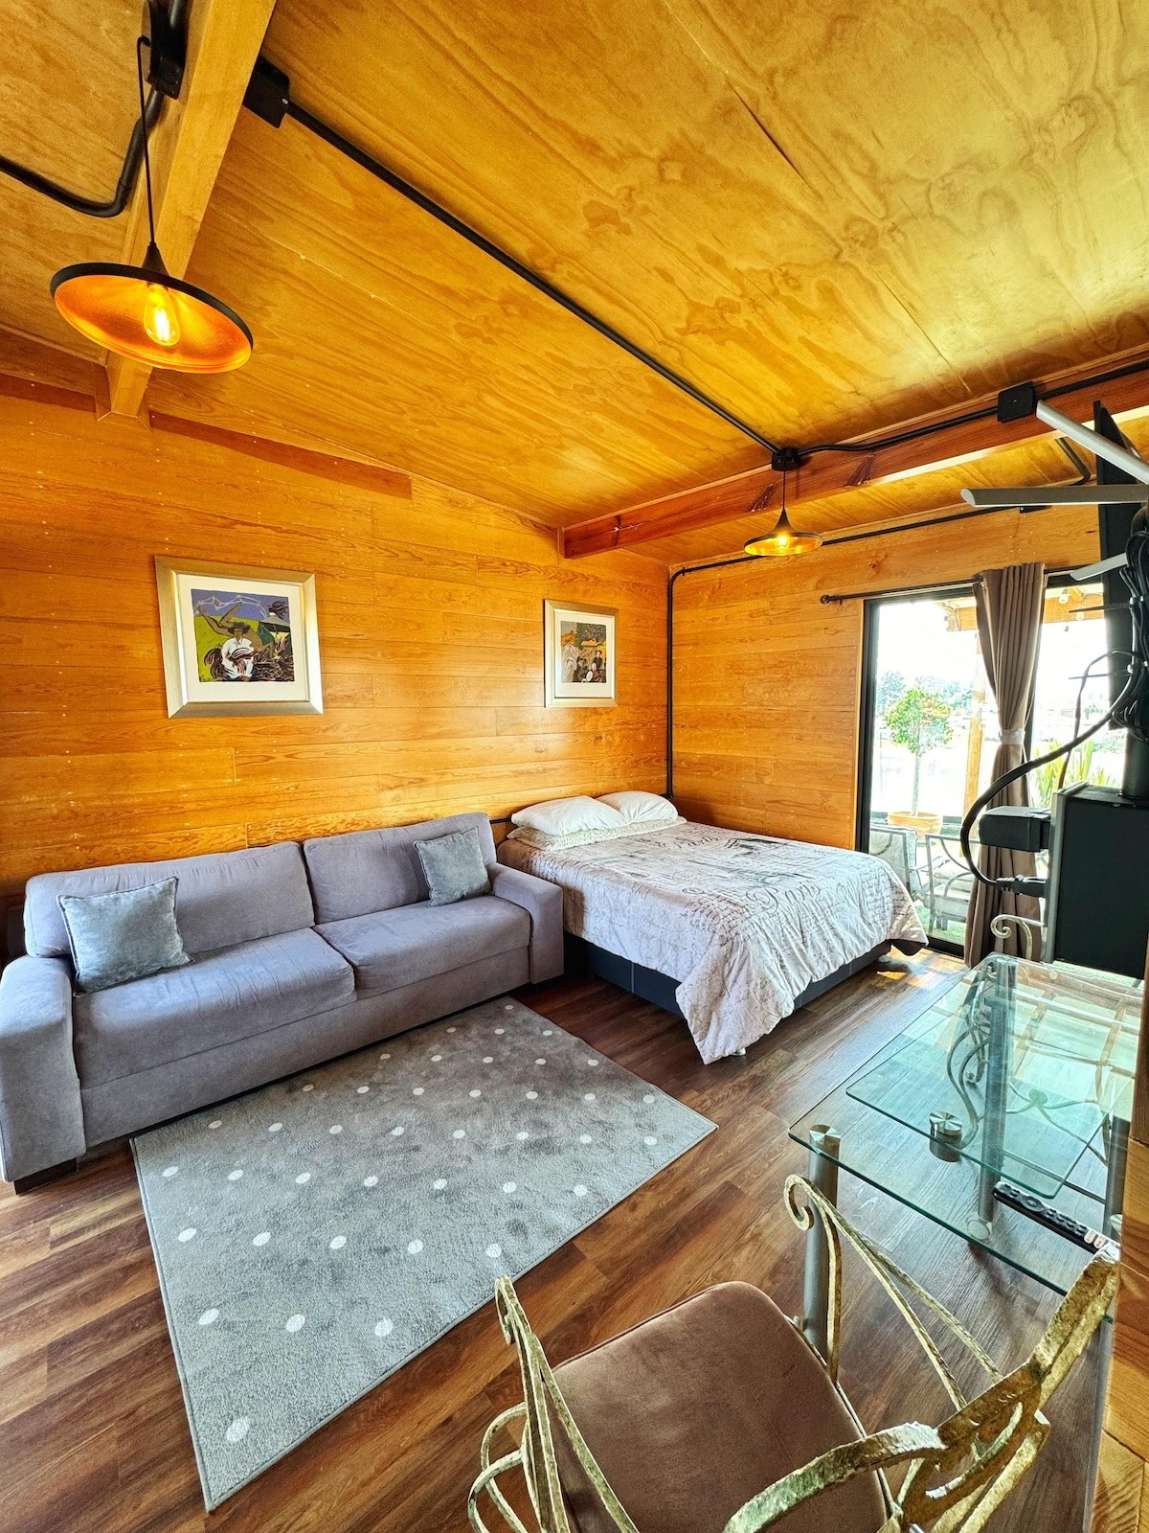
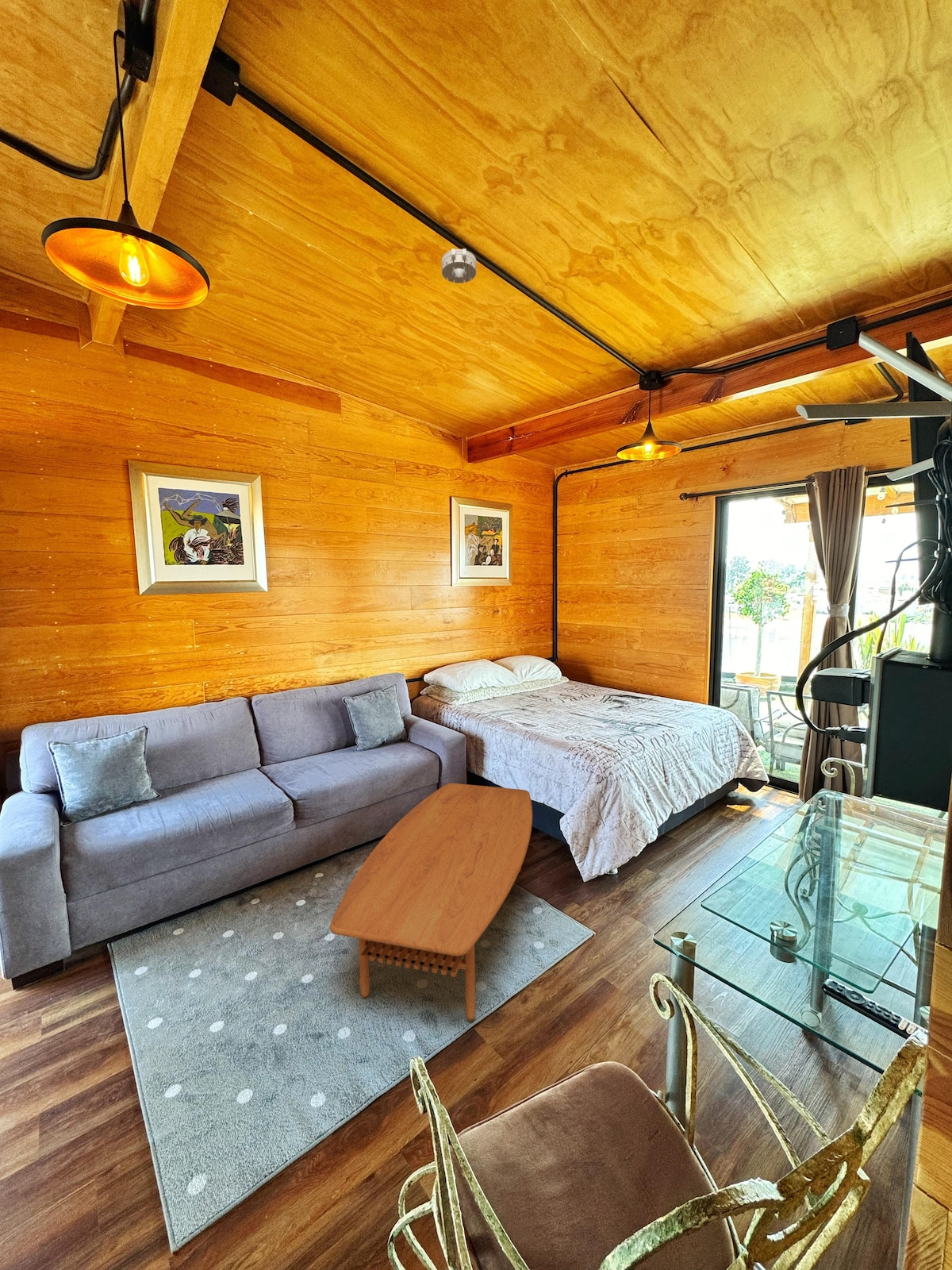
+ coffee table (454, 882)
+ smoke detector (459, 265)
